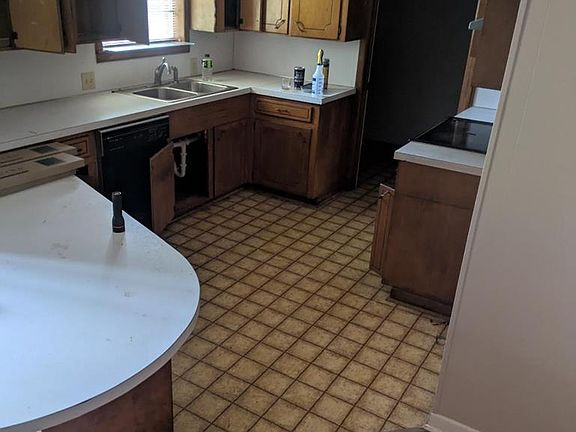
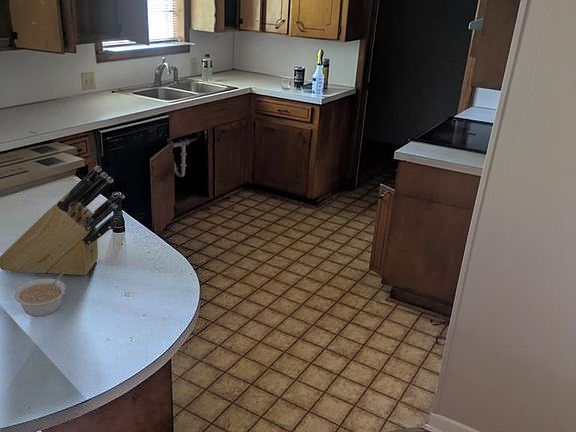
+ knife block (59, 218)
+ legume (41, 296)
